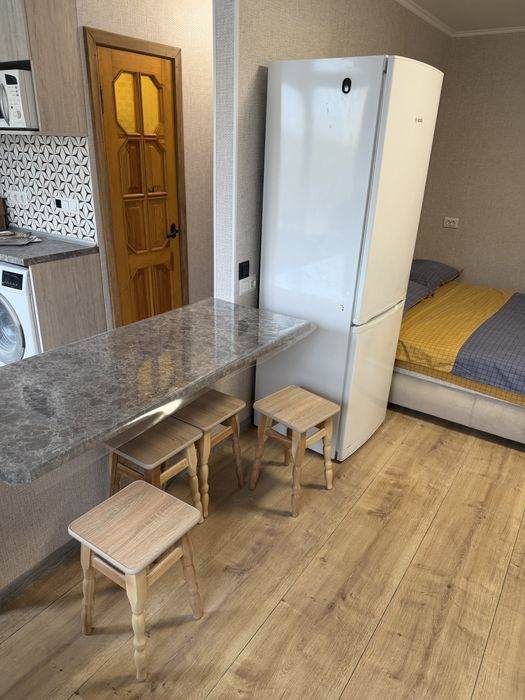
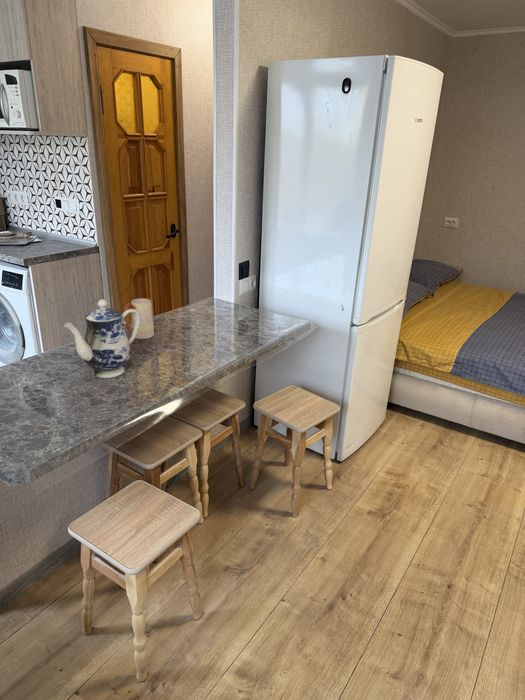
+ mug (140, 319)
+ teapot (105, 336)
